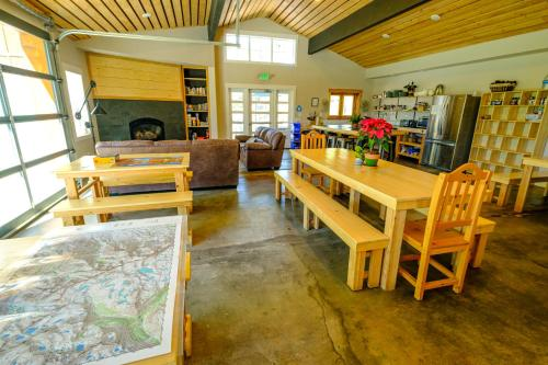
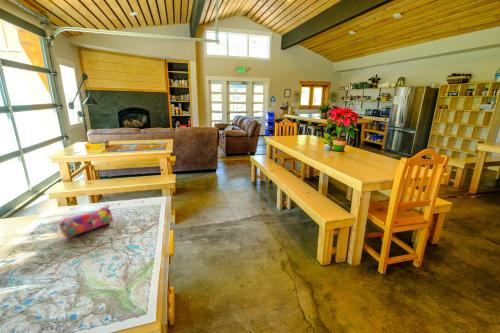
+ pencil case (87, 220)
